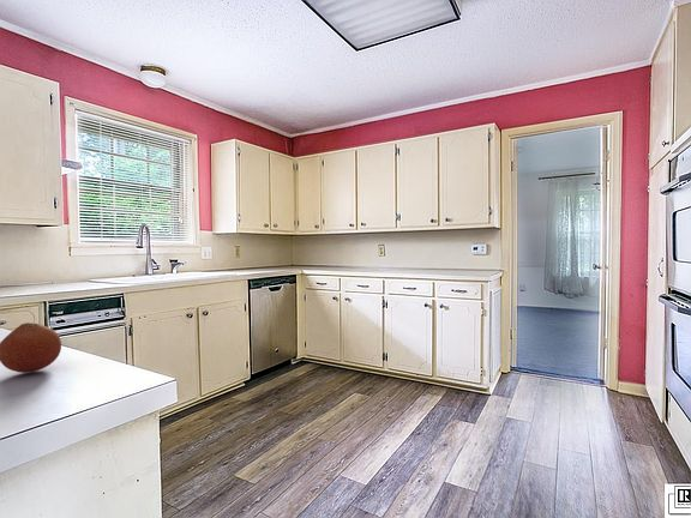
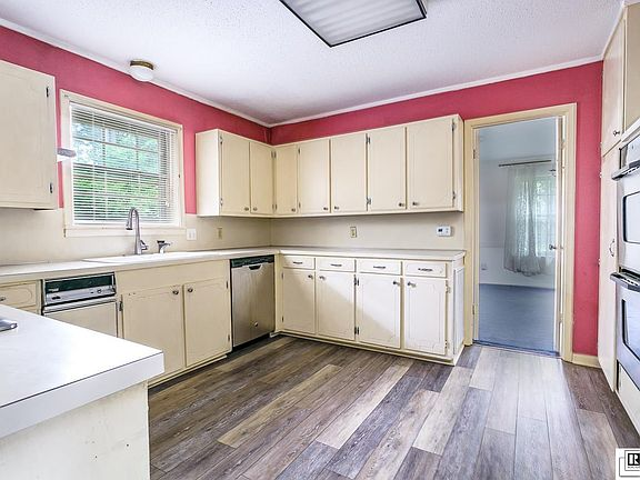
- fruit (30, 347)
